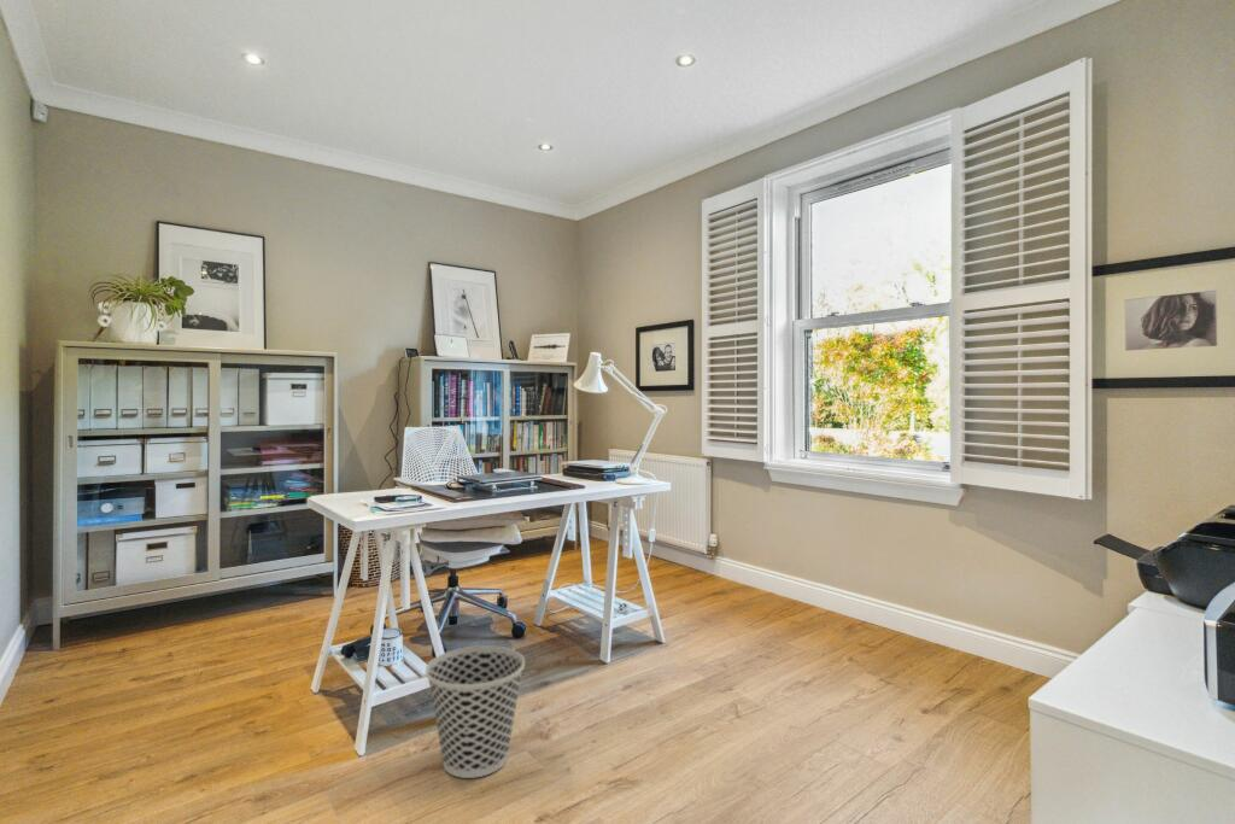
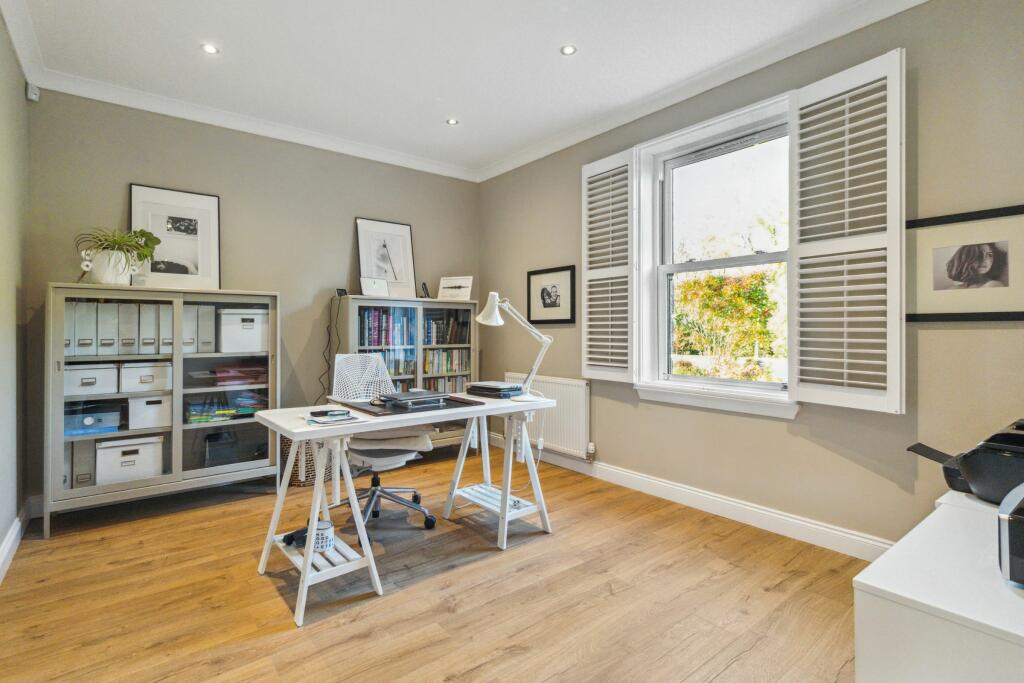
- wastebasket (475, 711)
